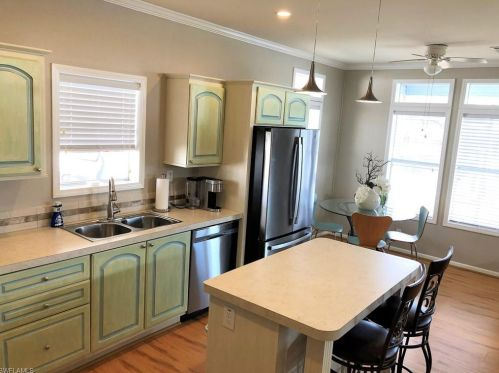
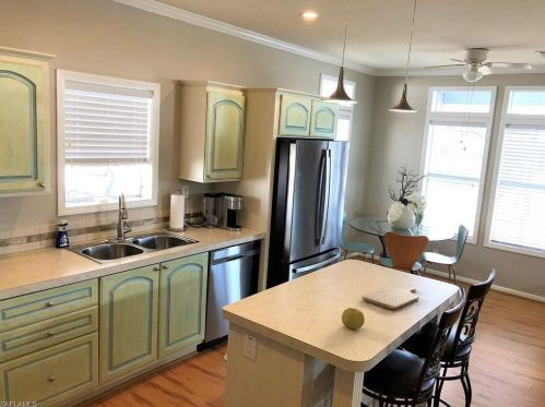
+ chopping board (395, 295)
+ fruit (353, 318)
